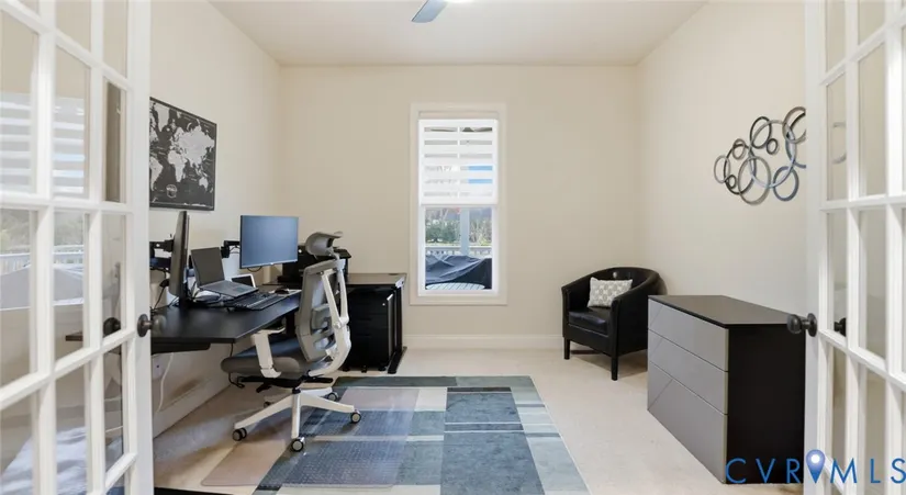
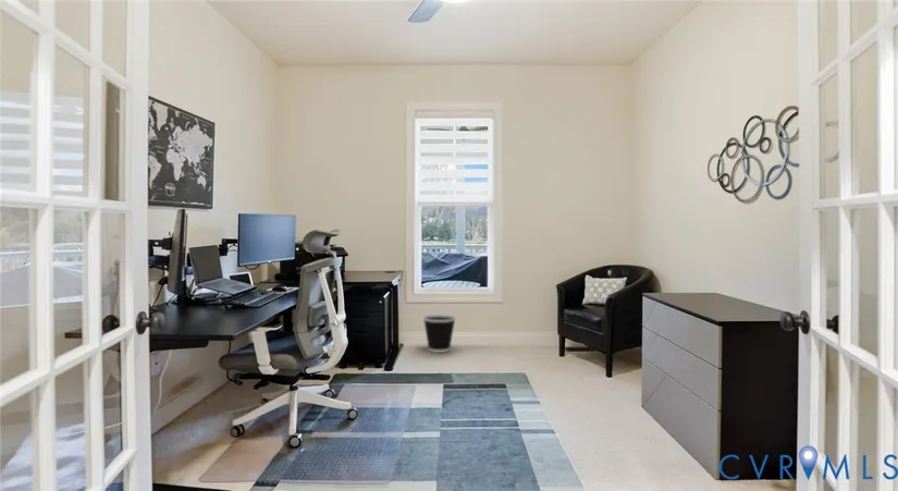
+ wastebasket (439, 333)
